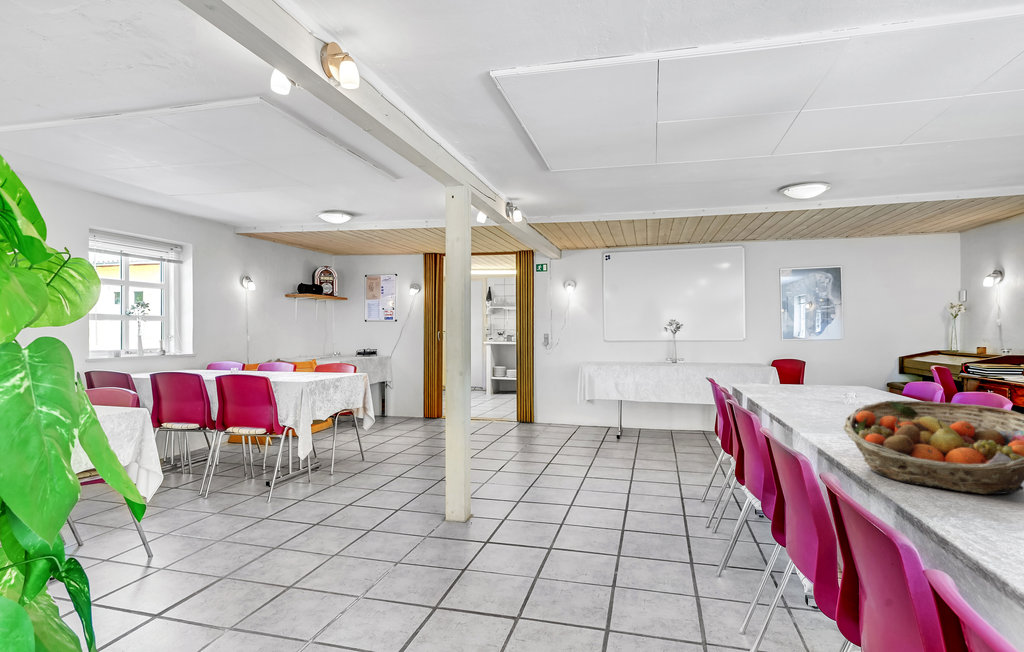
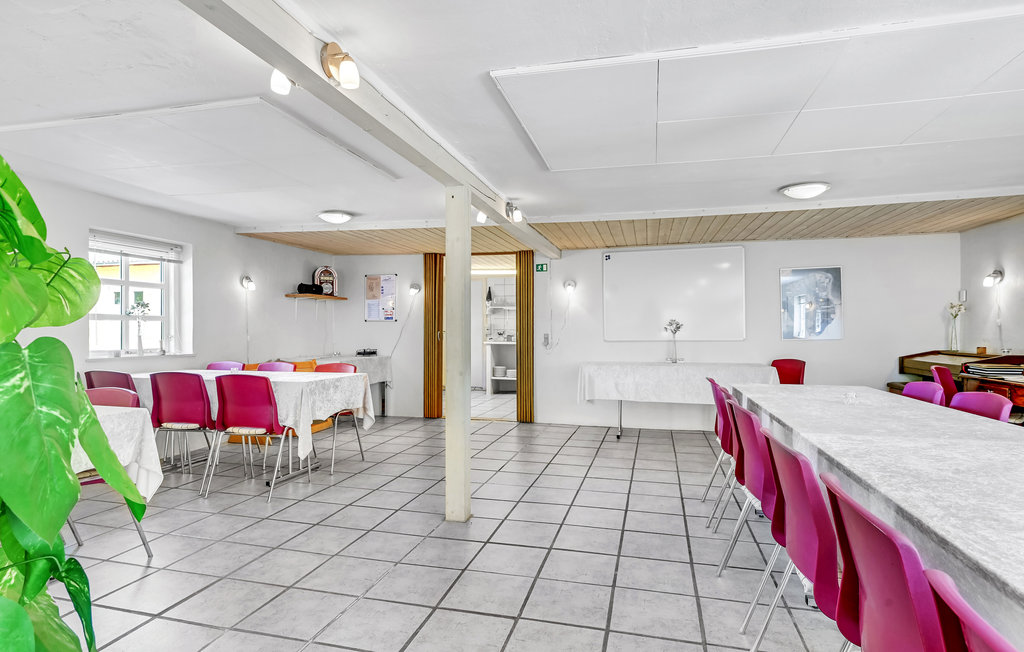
- fruit basket (940, 442)
